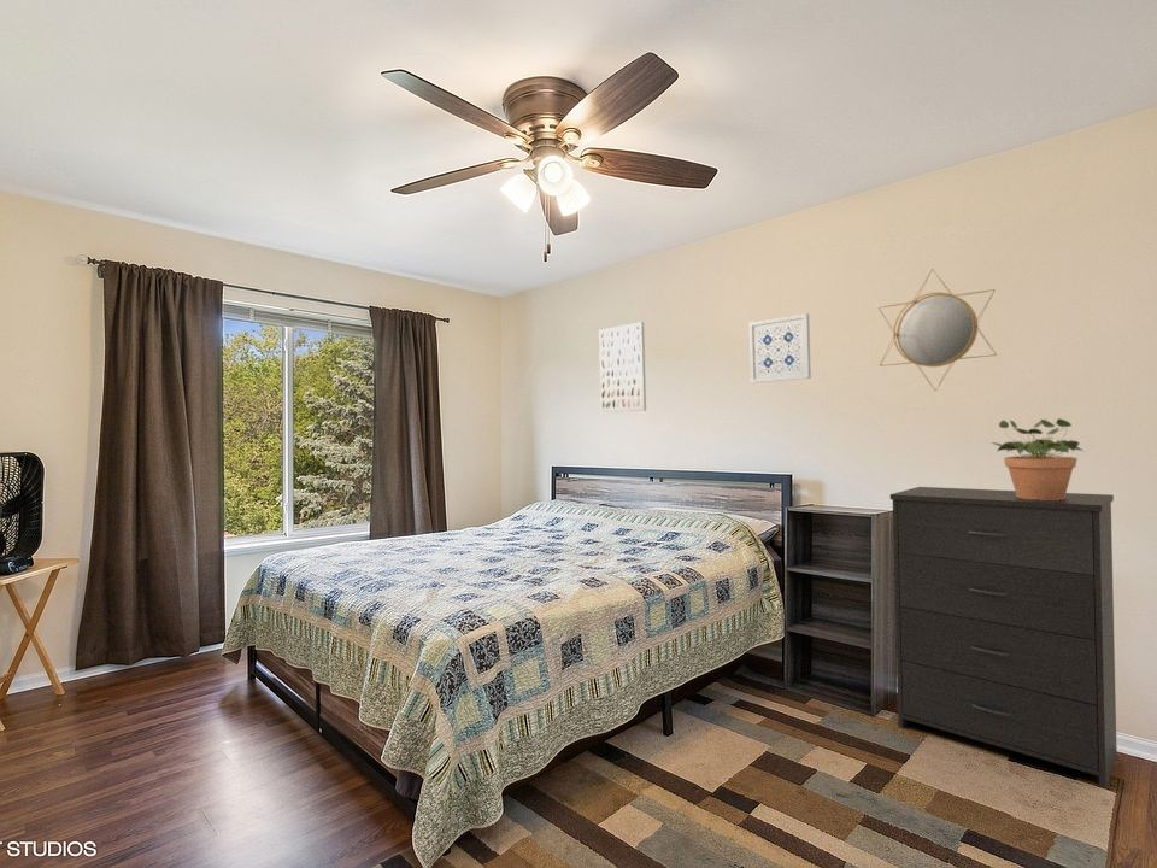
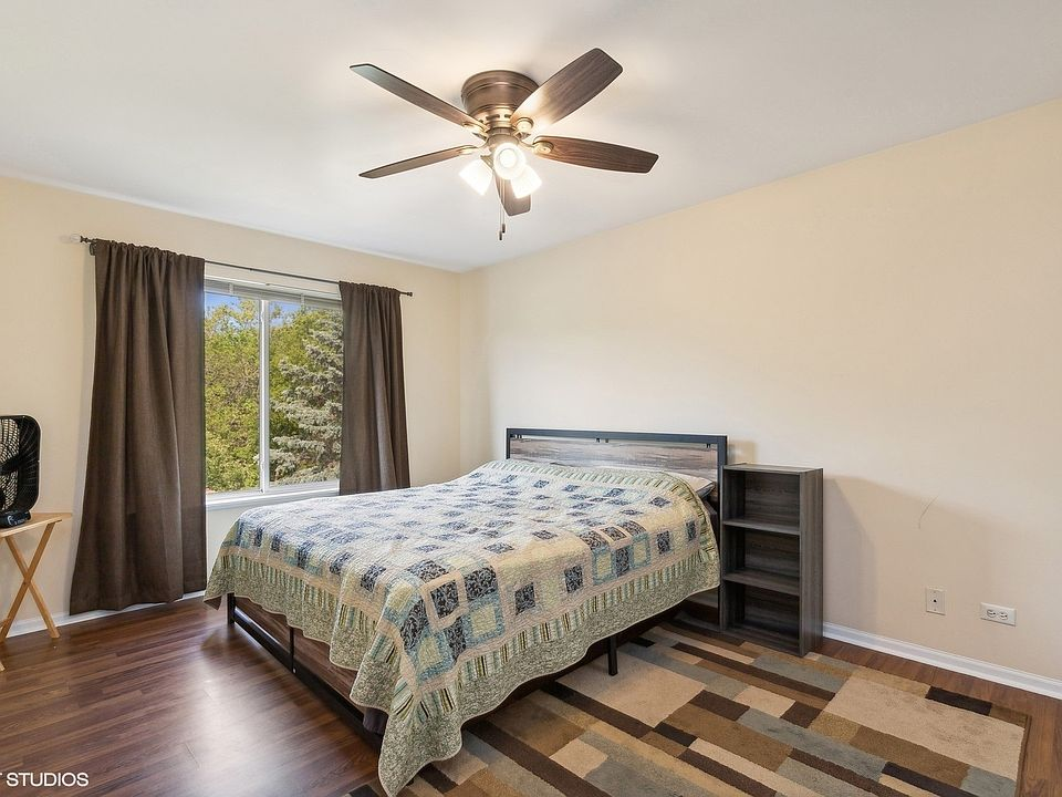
- home mirror (933, 329)
- wall art (779, 350)
- potted plant (1039, 457)
- dresser (999, 617)
- wall art (621, 369)
